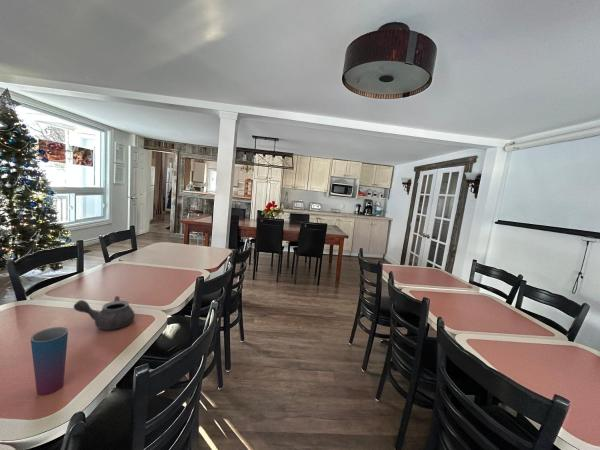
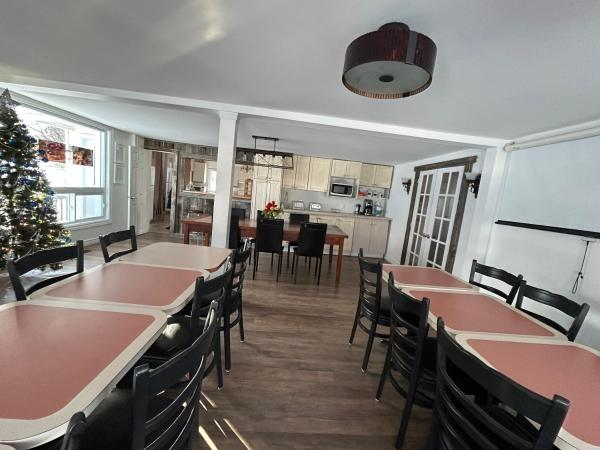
- cup (50, 361)
- teapot (105, 310)
